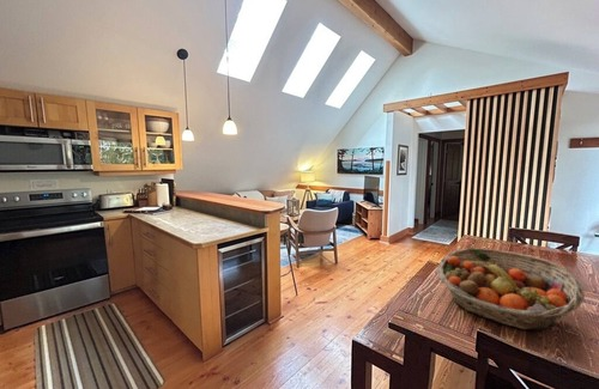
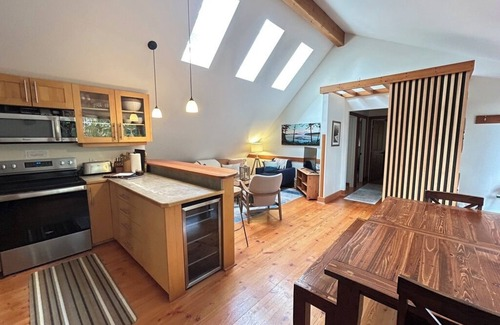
- fruit basket (500, 284)
